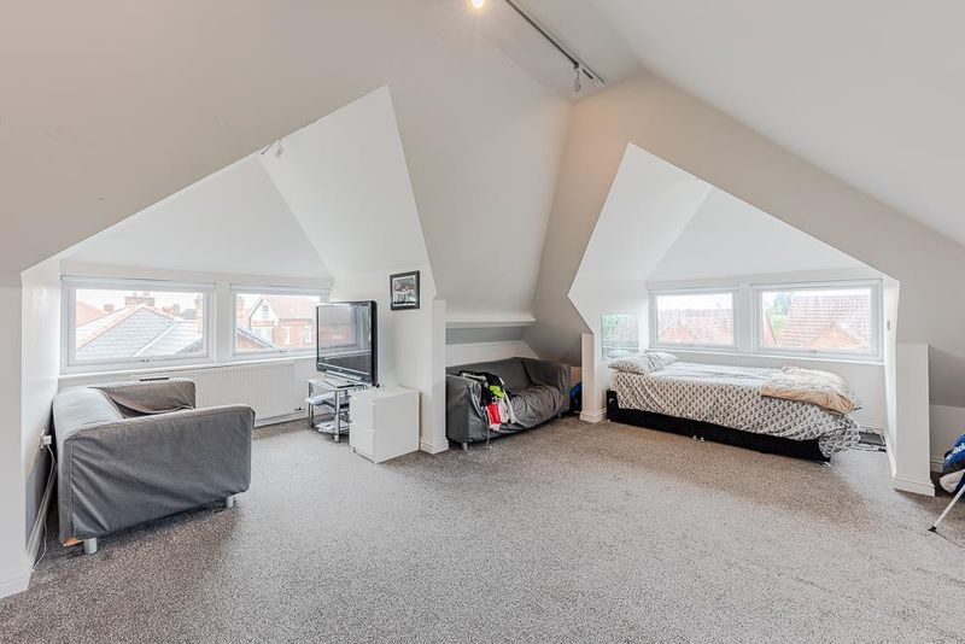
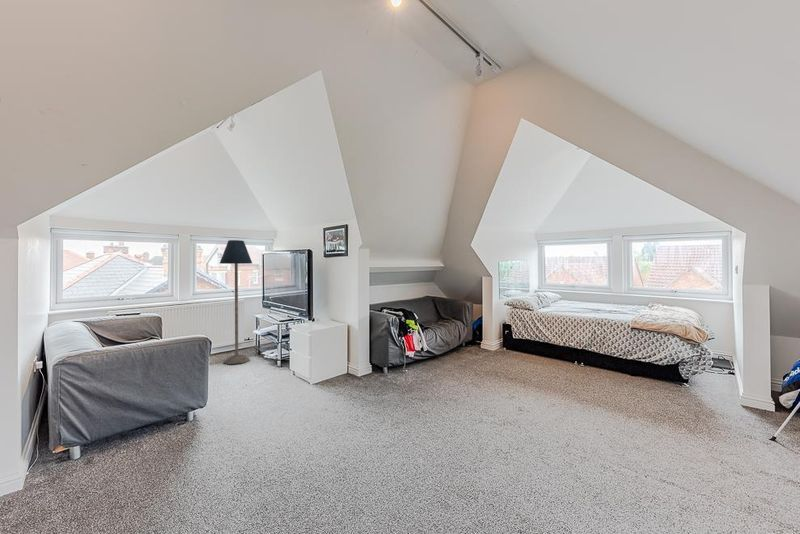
+ floor lamp (236, 300)
